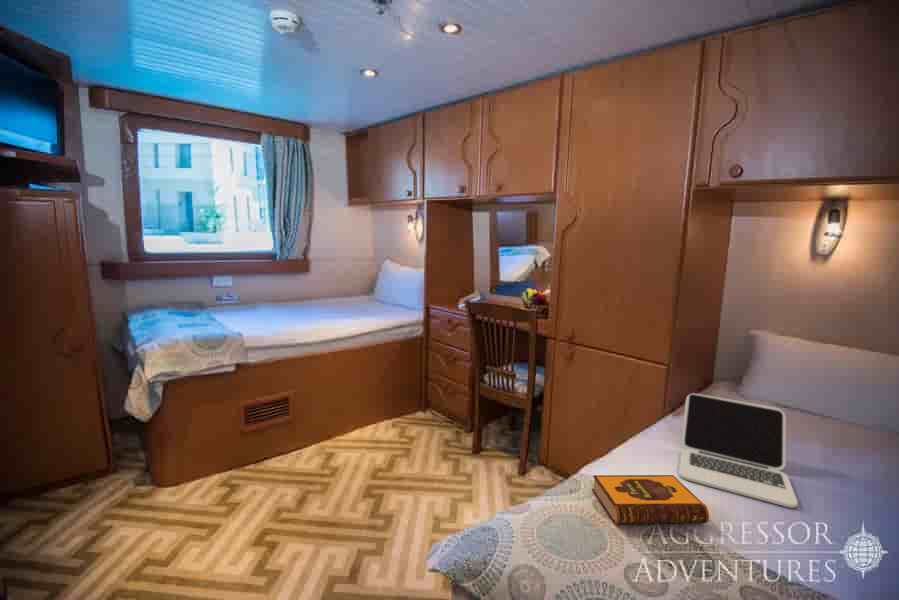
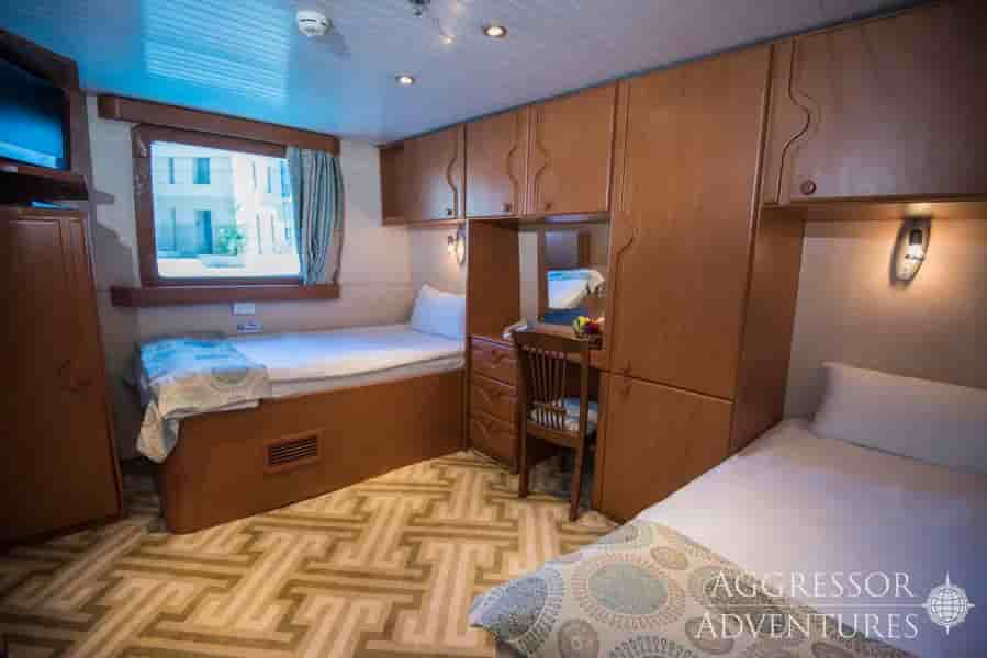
- hardback book (647, 499)
- laptop (734, 441)
